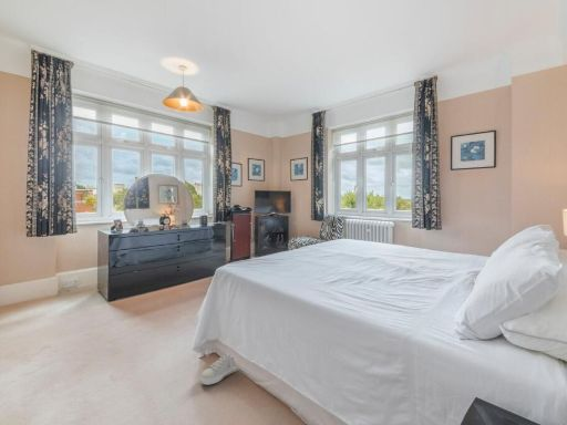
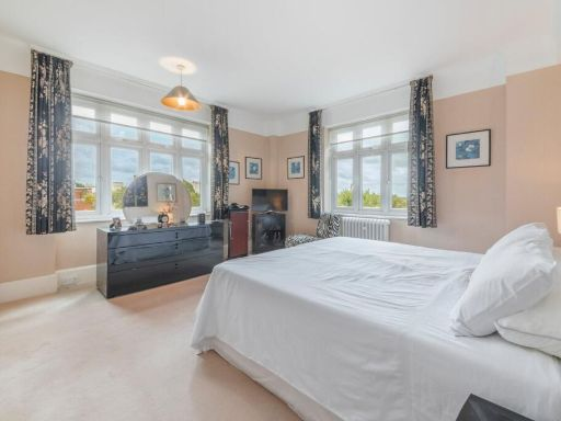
- shoe (221, 364)
